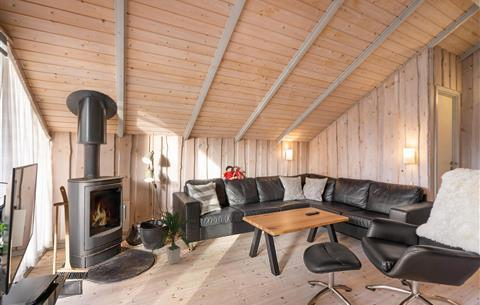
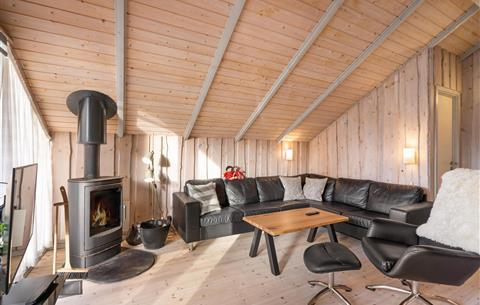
- indoor plant (171, 235)
